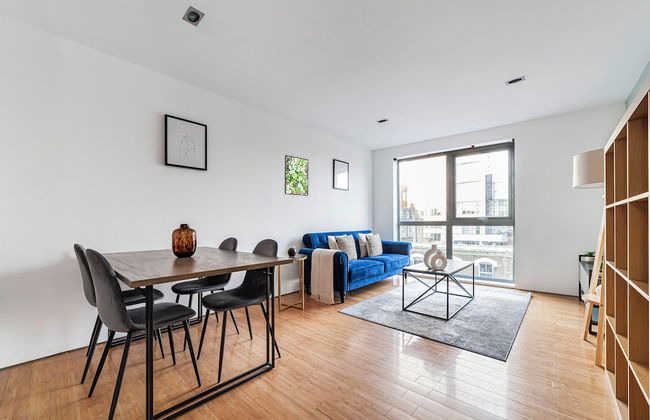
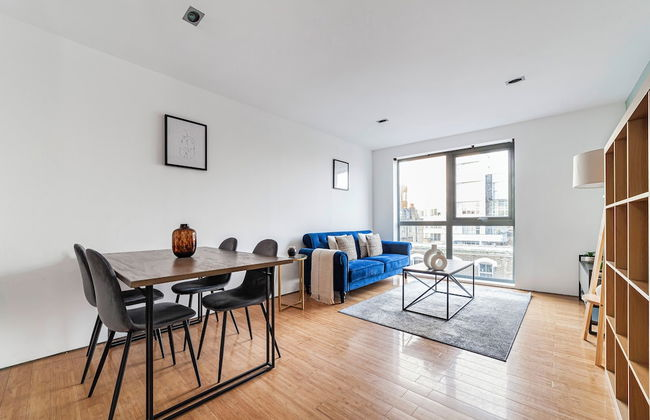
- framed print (297, 176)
